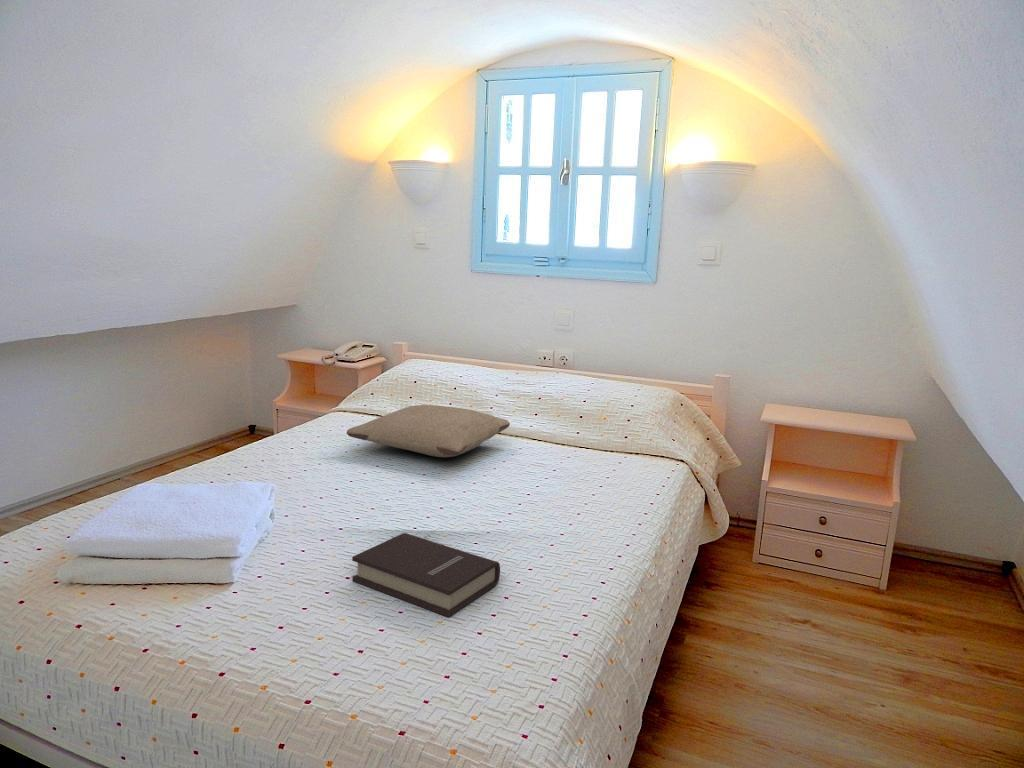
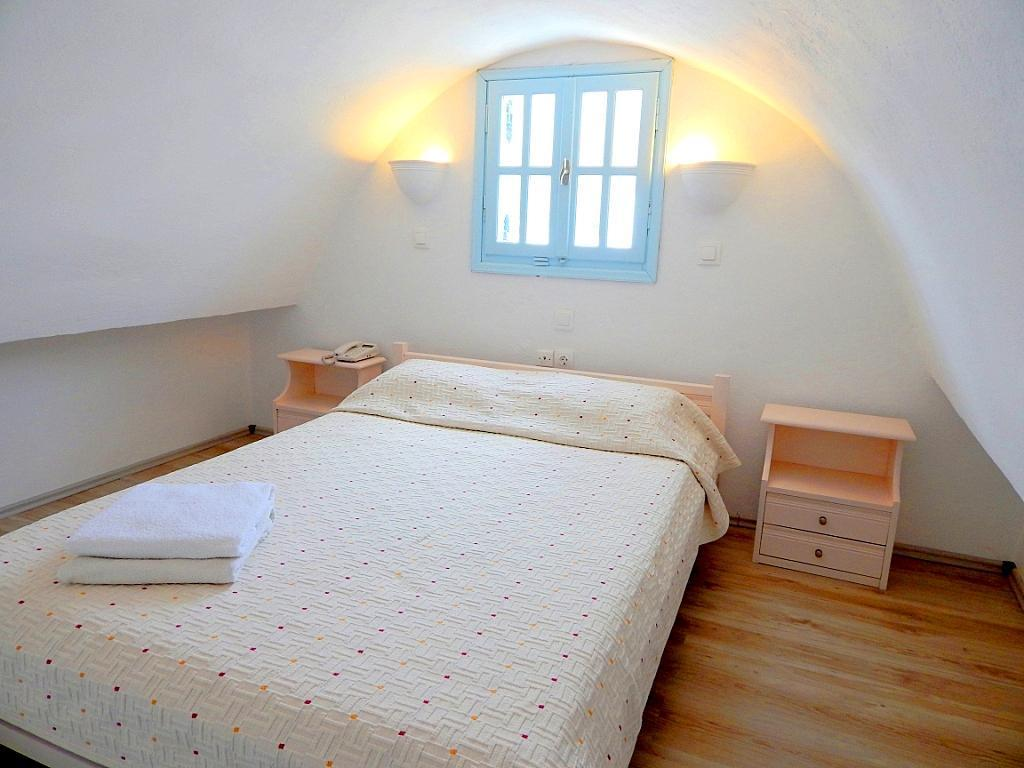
- book (426, 570)
- pillow (432, 429)
